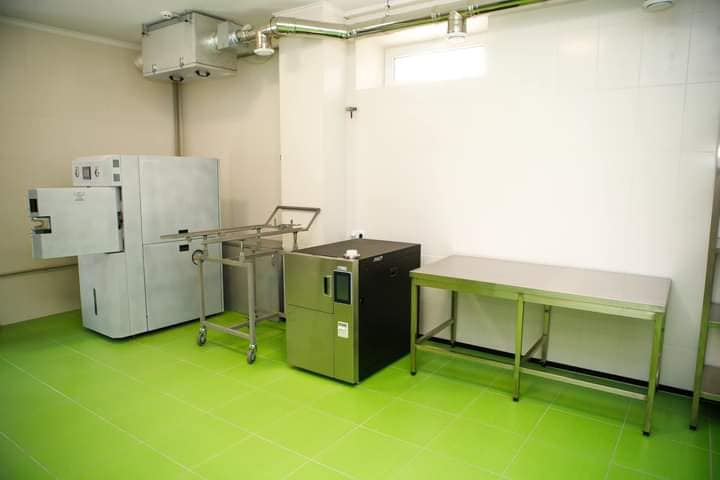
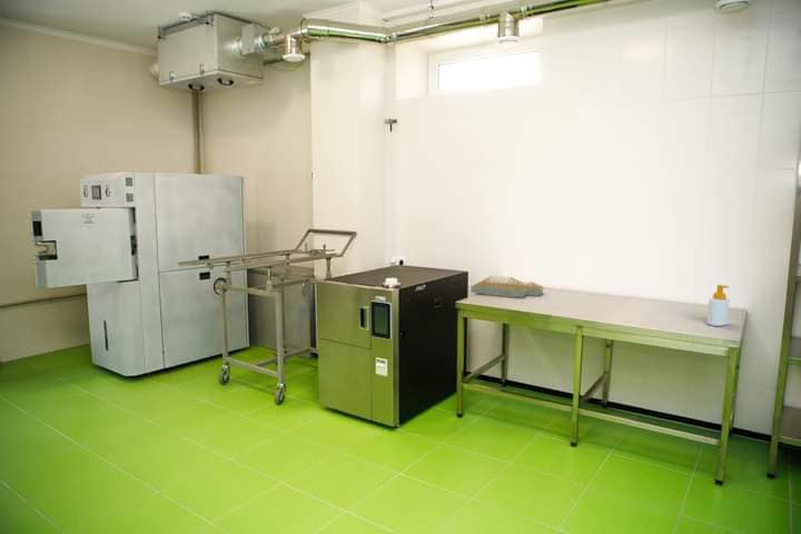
+ soap bottle (719, 304)
+ architectural model (506, 284)
